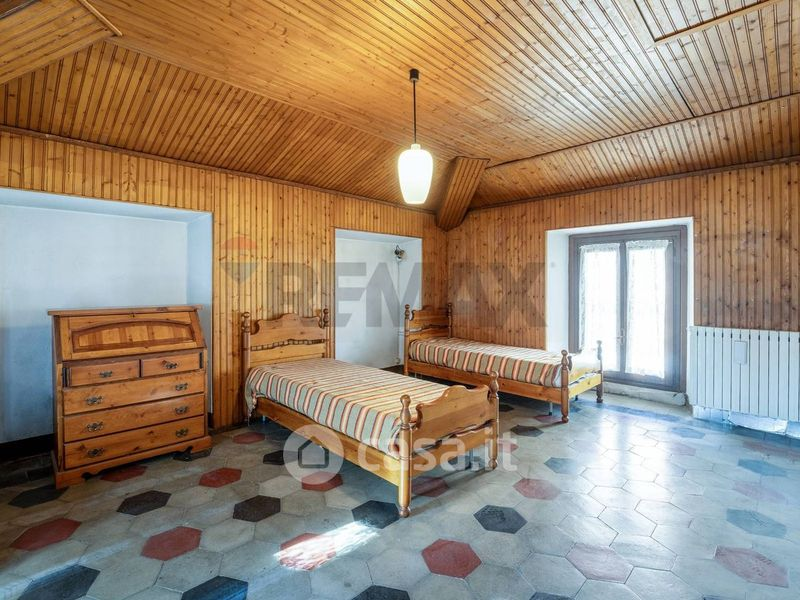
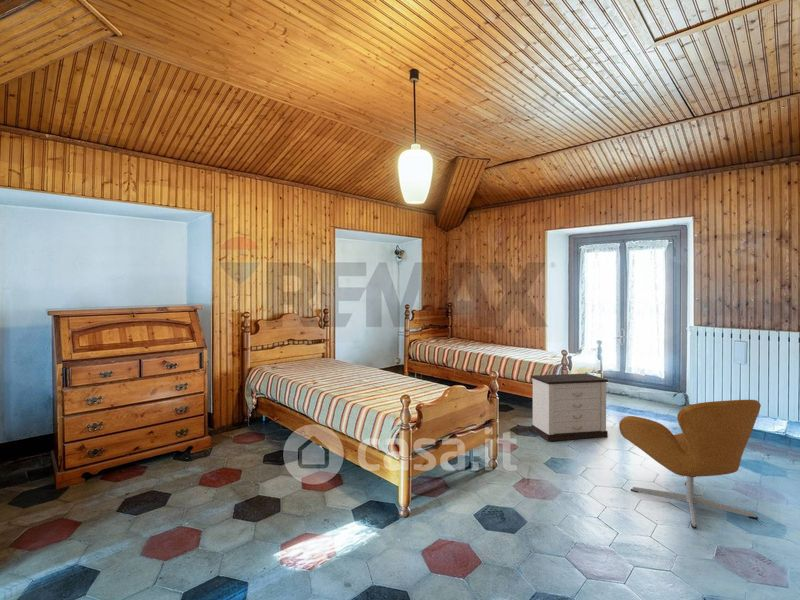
+ nightstand (568, 405)
+ armchair (693, 446)
